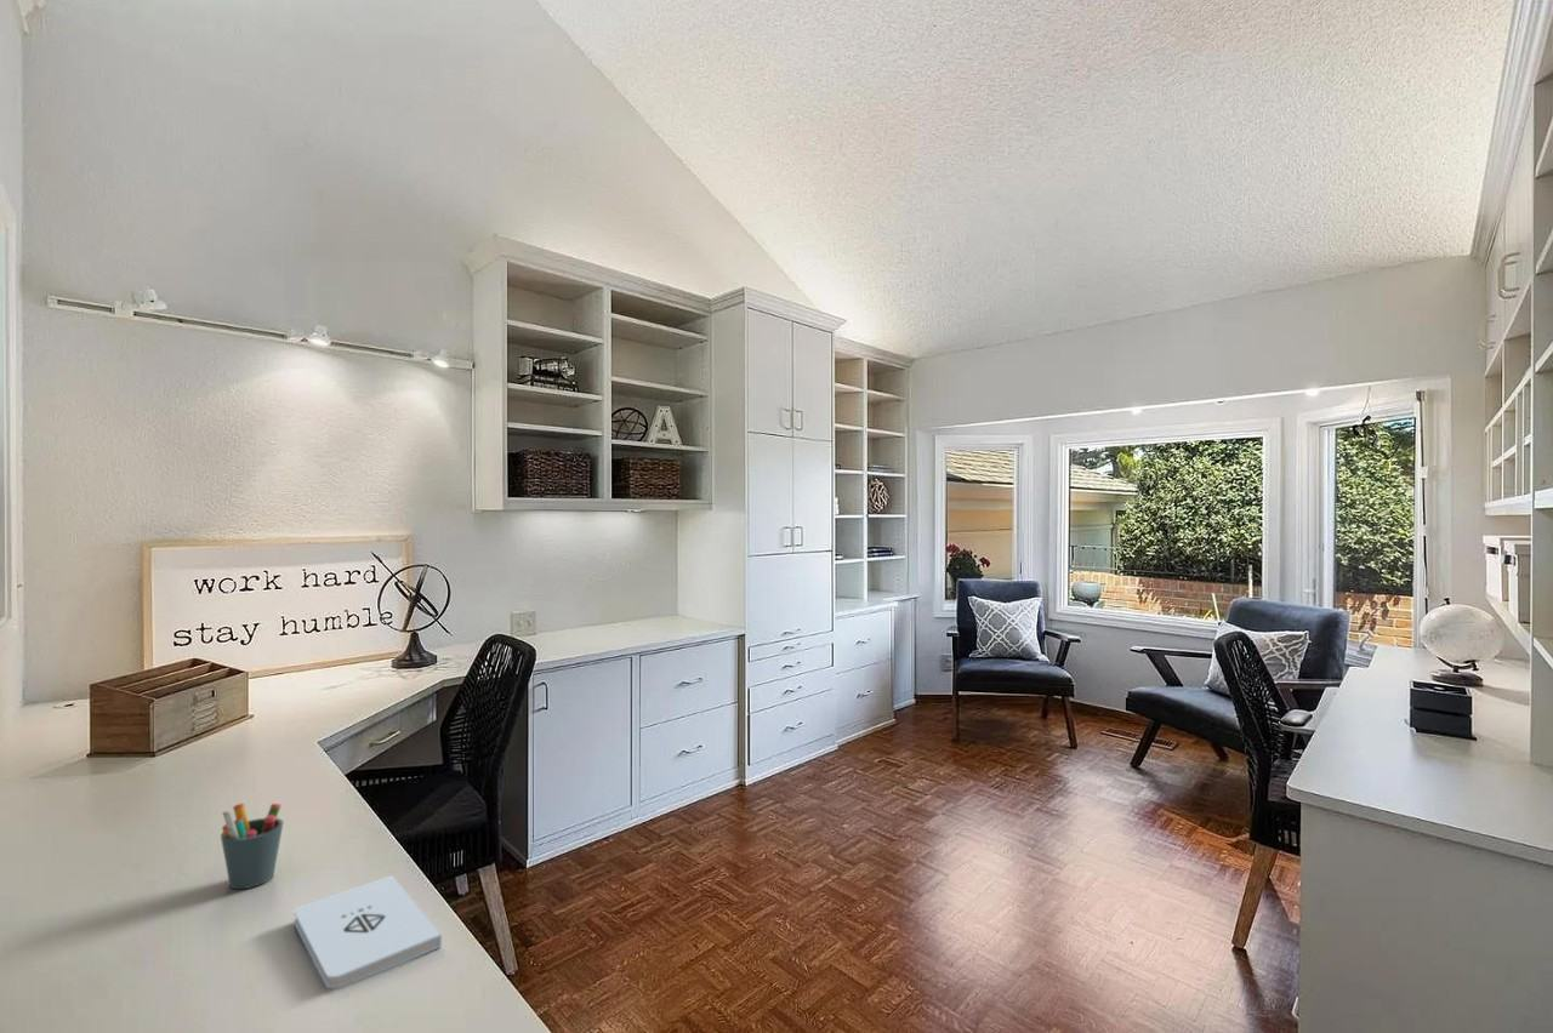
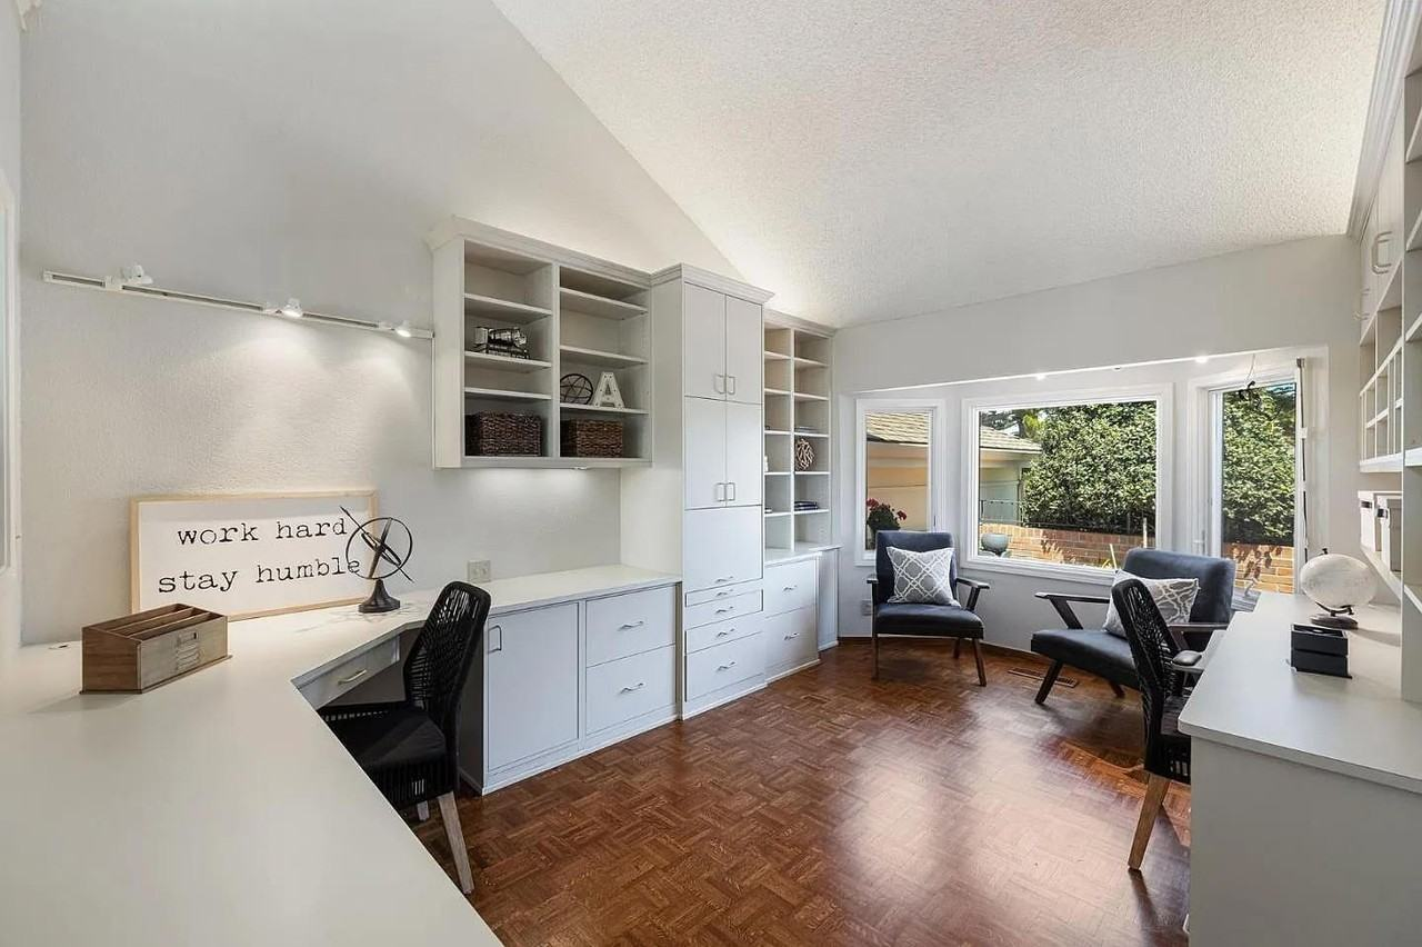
- pen holder (251, 839)
- notepad (364, 926)
